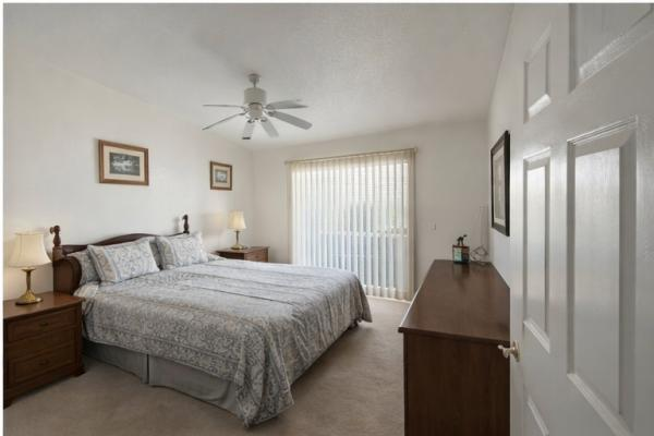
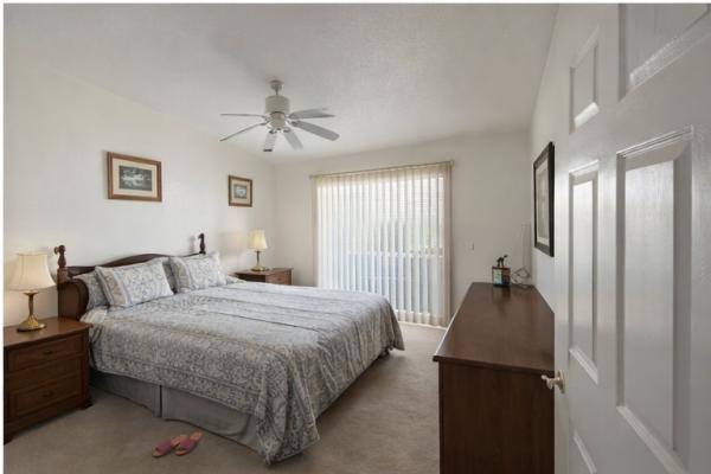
+ slippers (180, 441)
